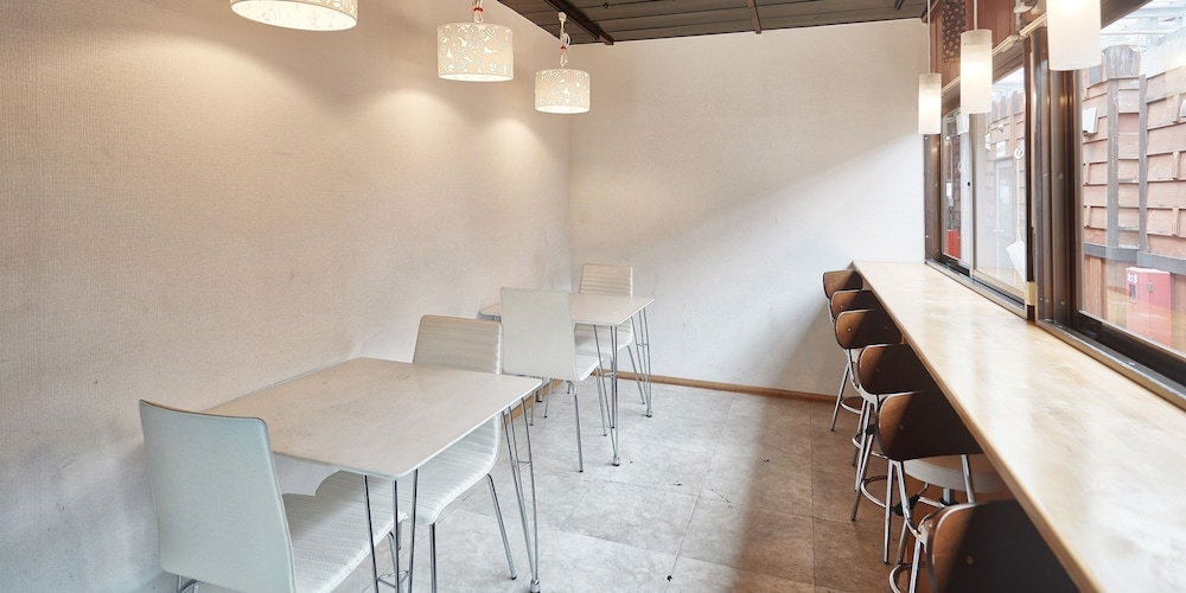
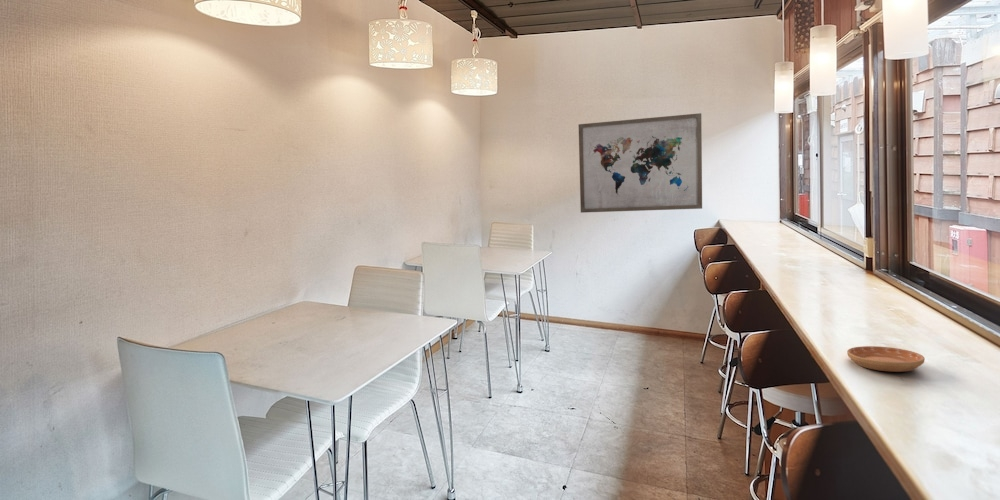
+ wall art (638, 165)
+ saucer (884, 359)
